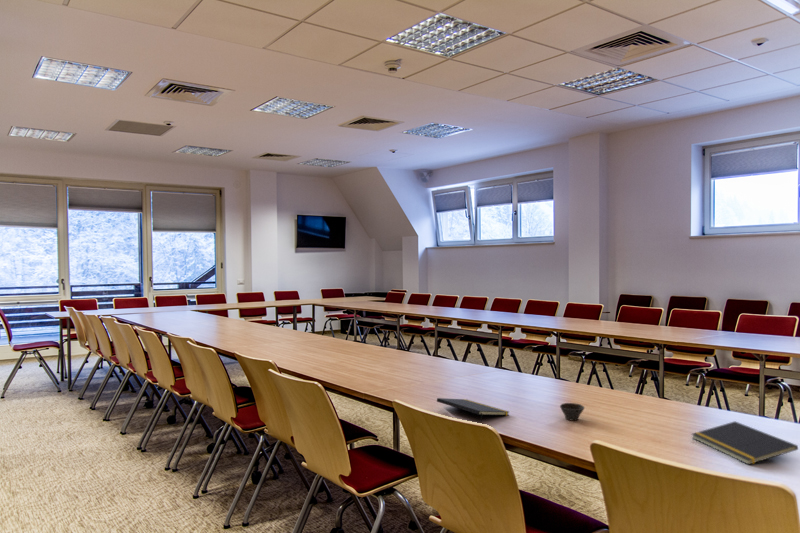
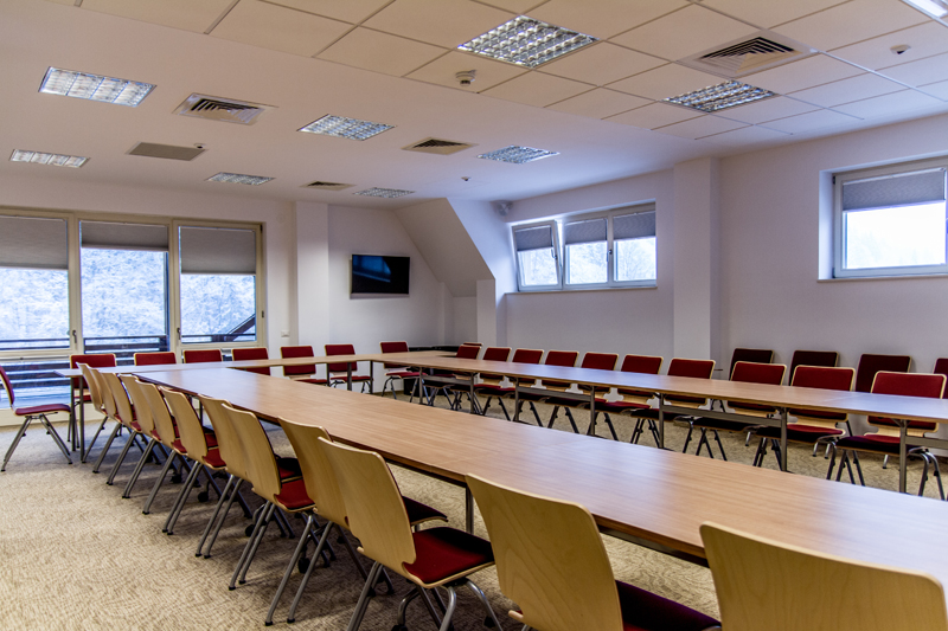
- notepad (741, 441)
- cup (573, 412)
- notepad (472, 406)
